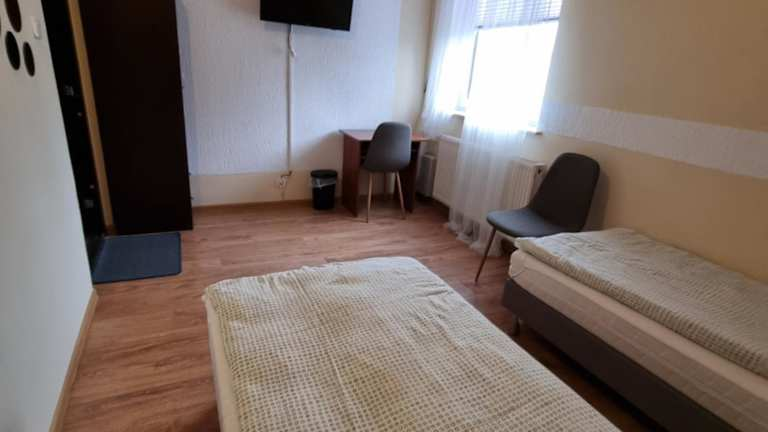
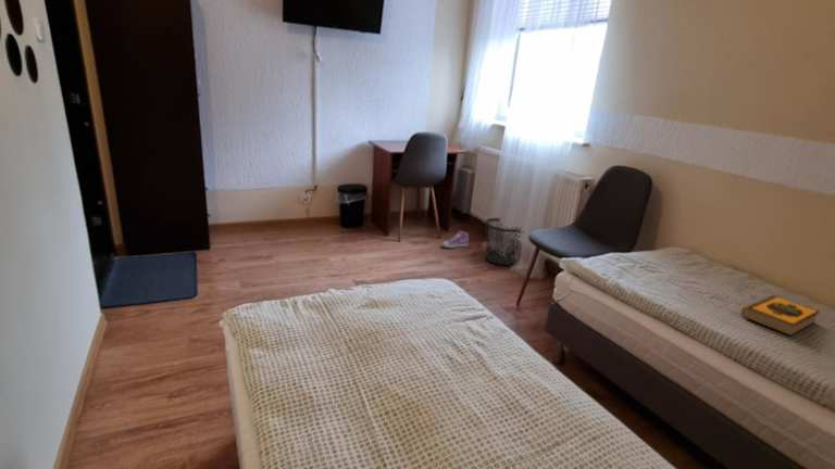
+ hardback book (778, 313)
+ sneaker (454, 238)
+ wastebasket (502, 242)
